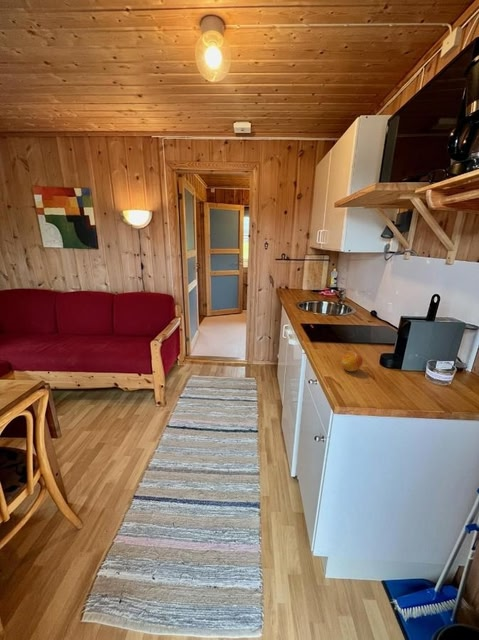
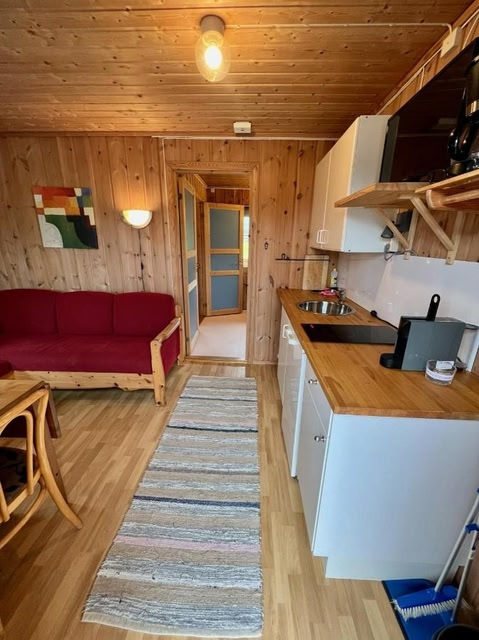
- fruit (351, 361)
